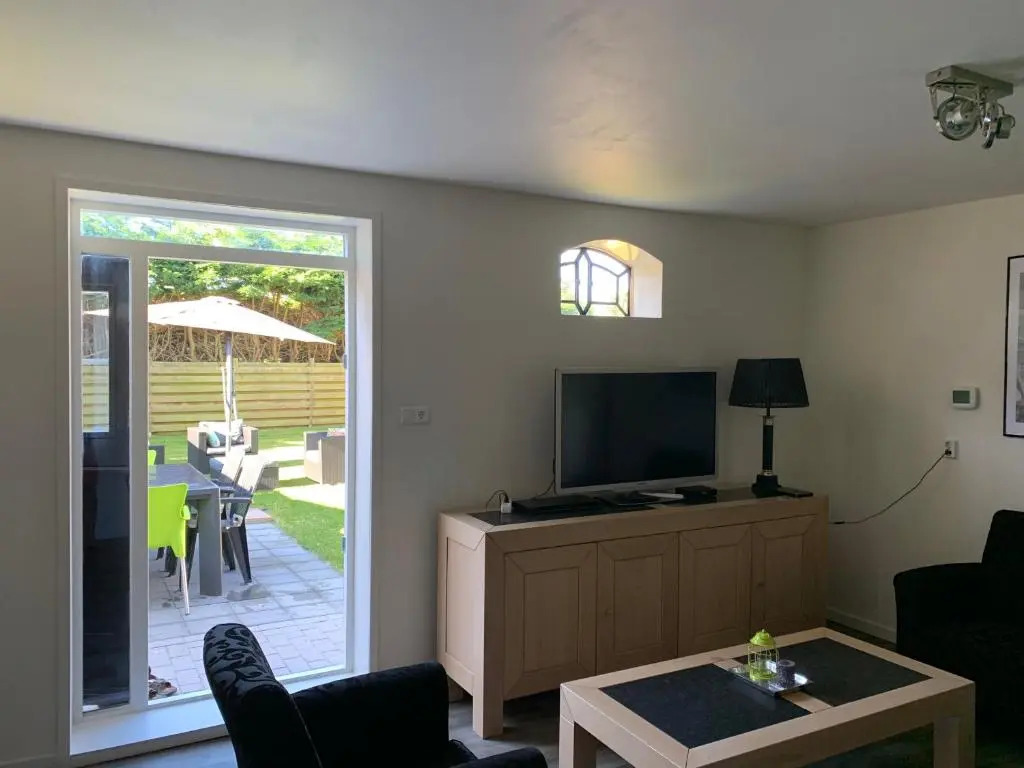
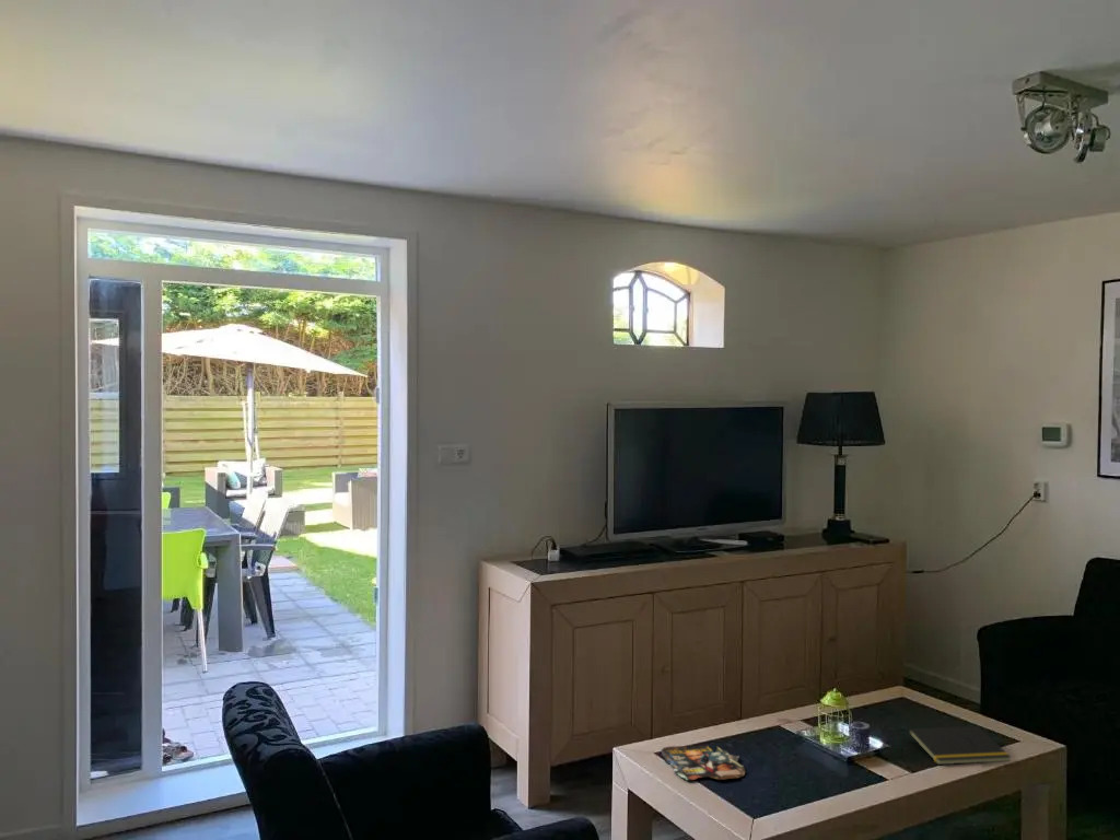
+ notepad (958, 744)
+ magazine (701, 759)
